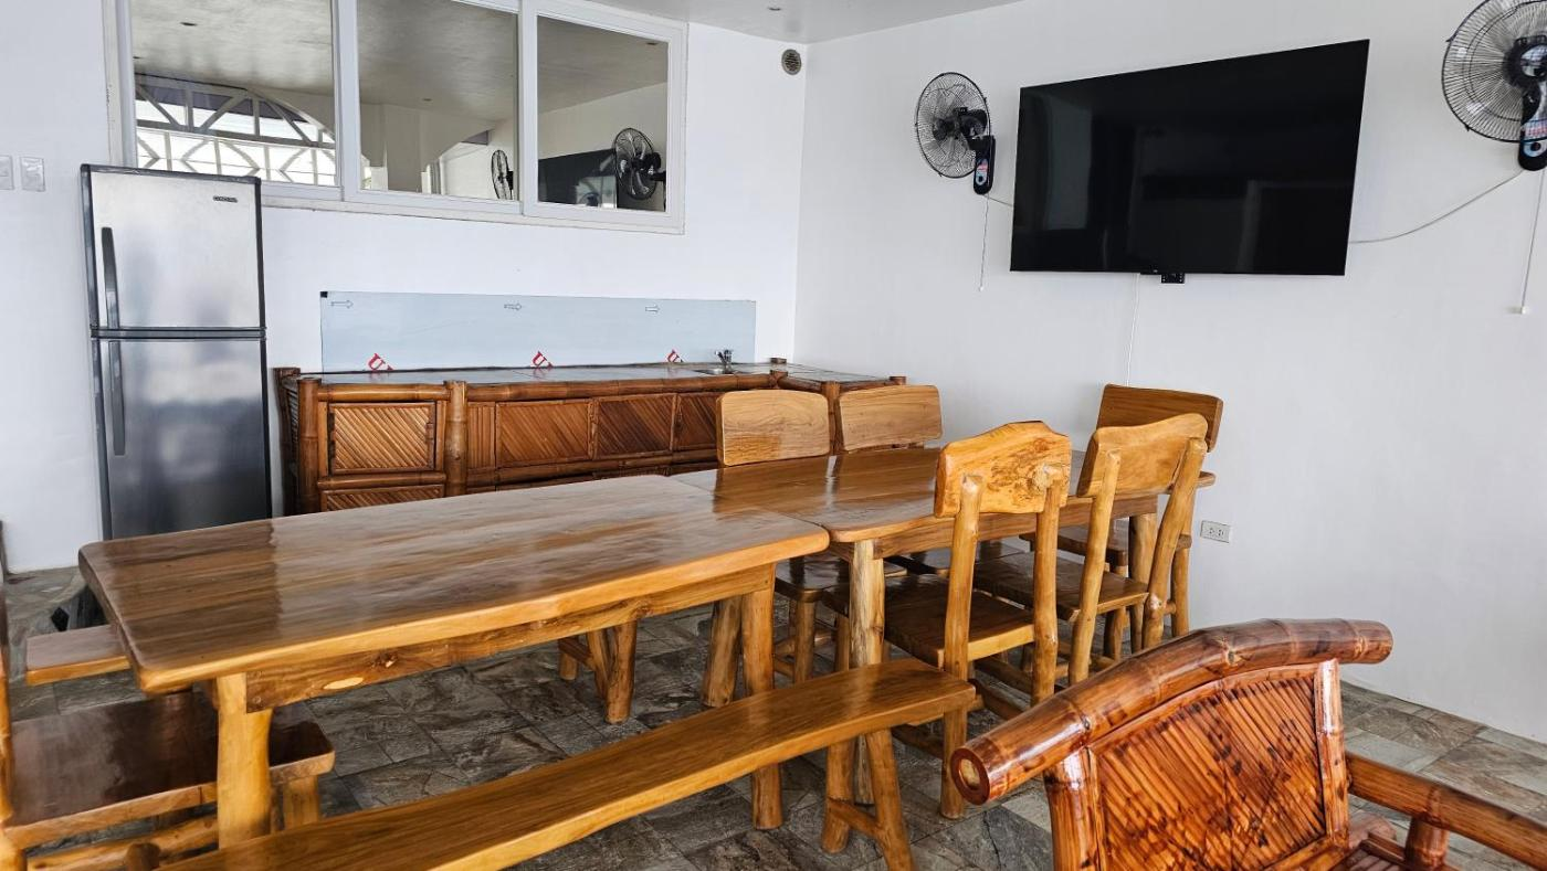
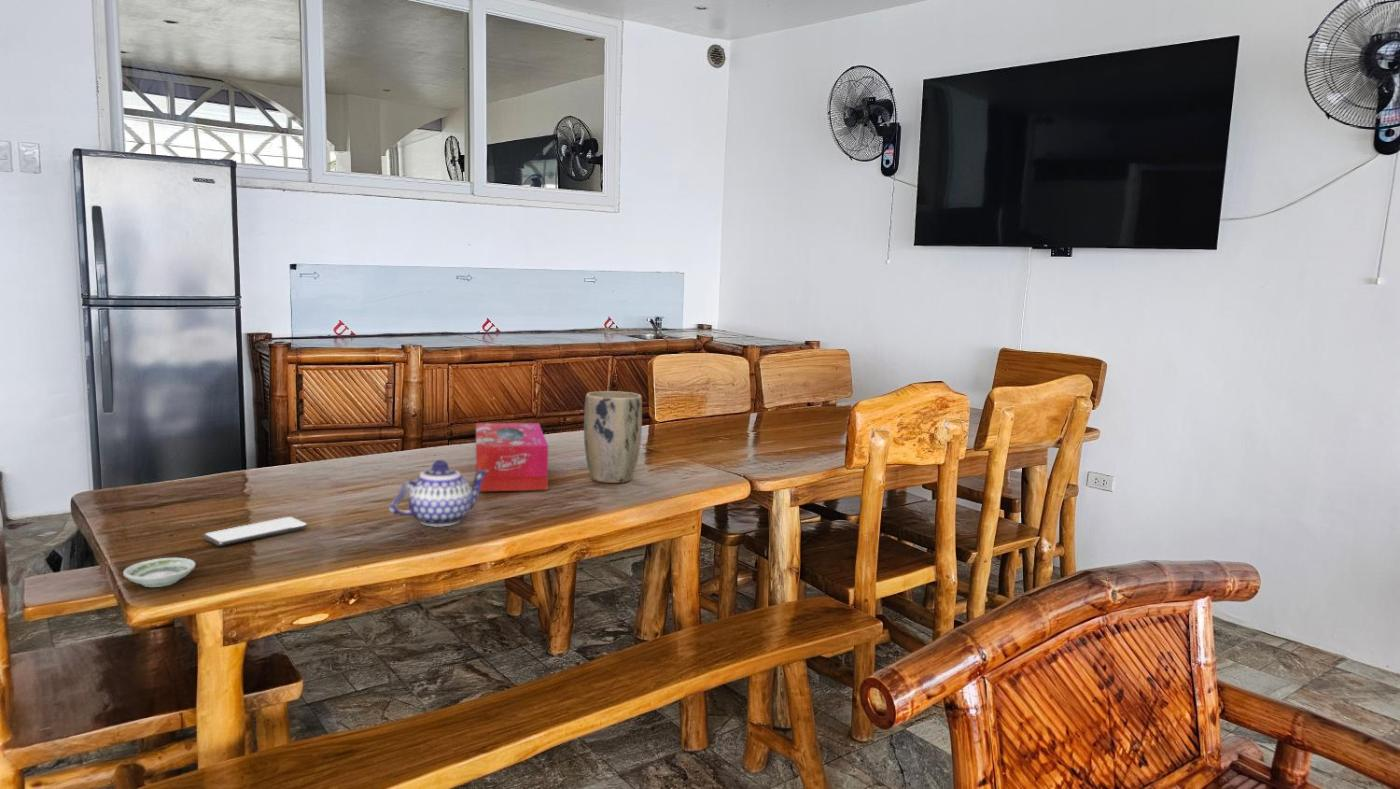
+ teapot (441, 490)
+ tissue box (509, 454)
+ saucer (160, 574)
+ smartphone (256, 530)
+ plant pot (612, 436)
